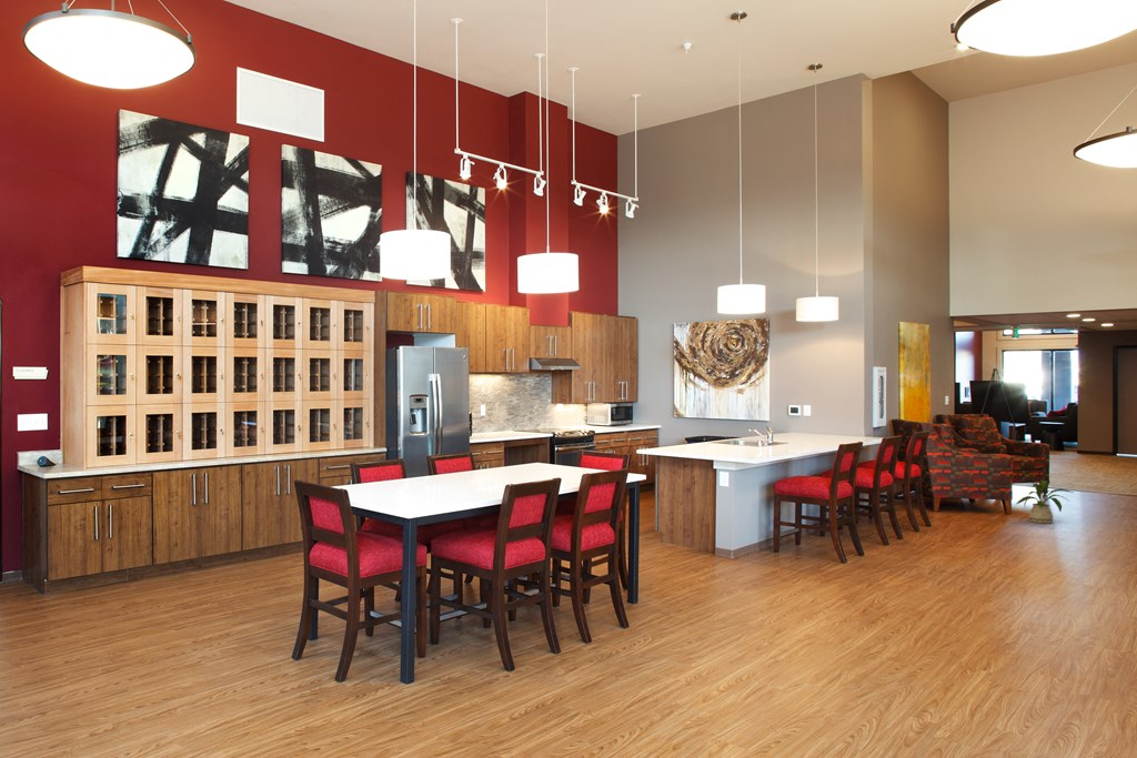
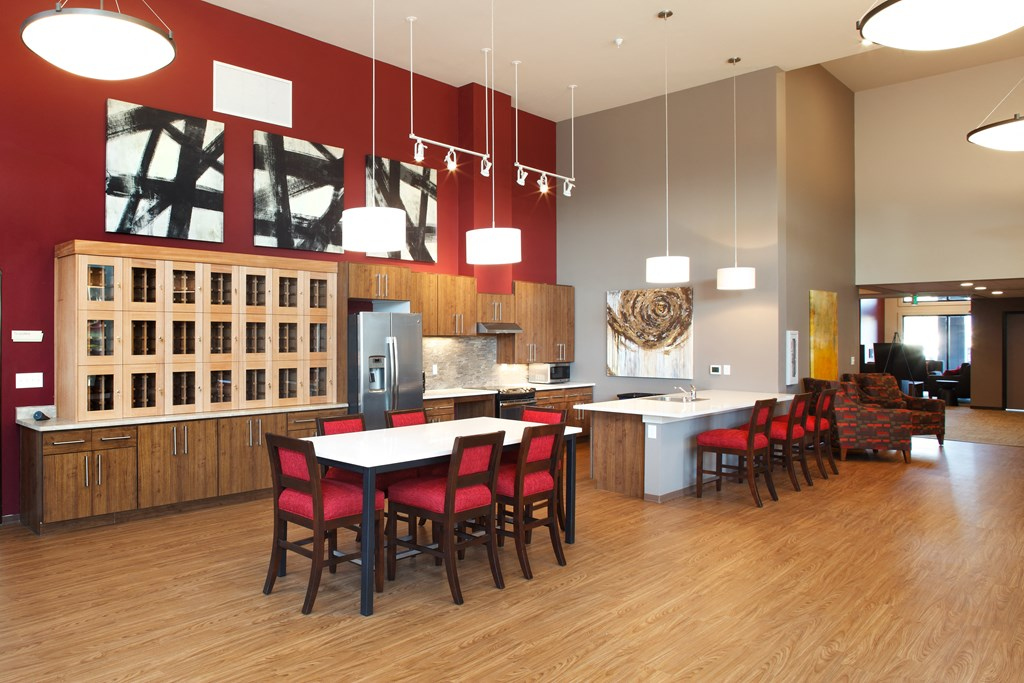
- house plant (1045, 498)
